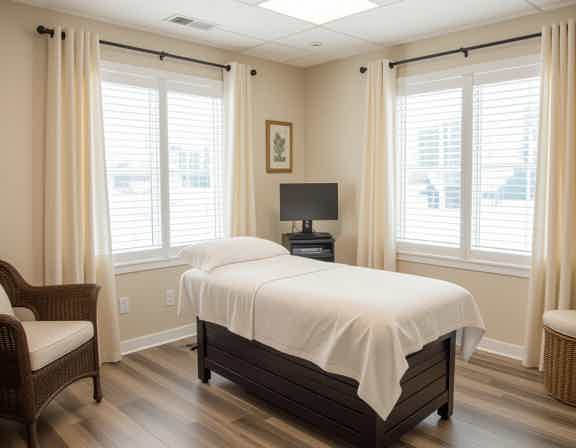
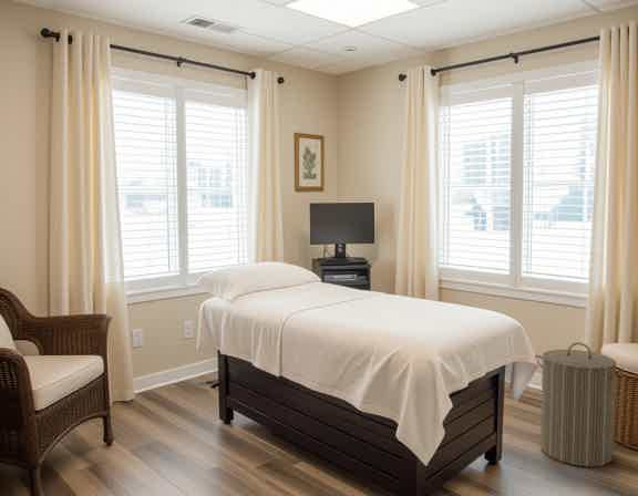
+ laundry hamper (576, 397)
